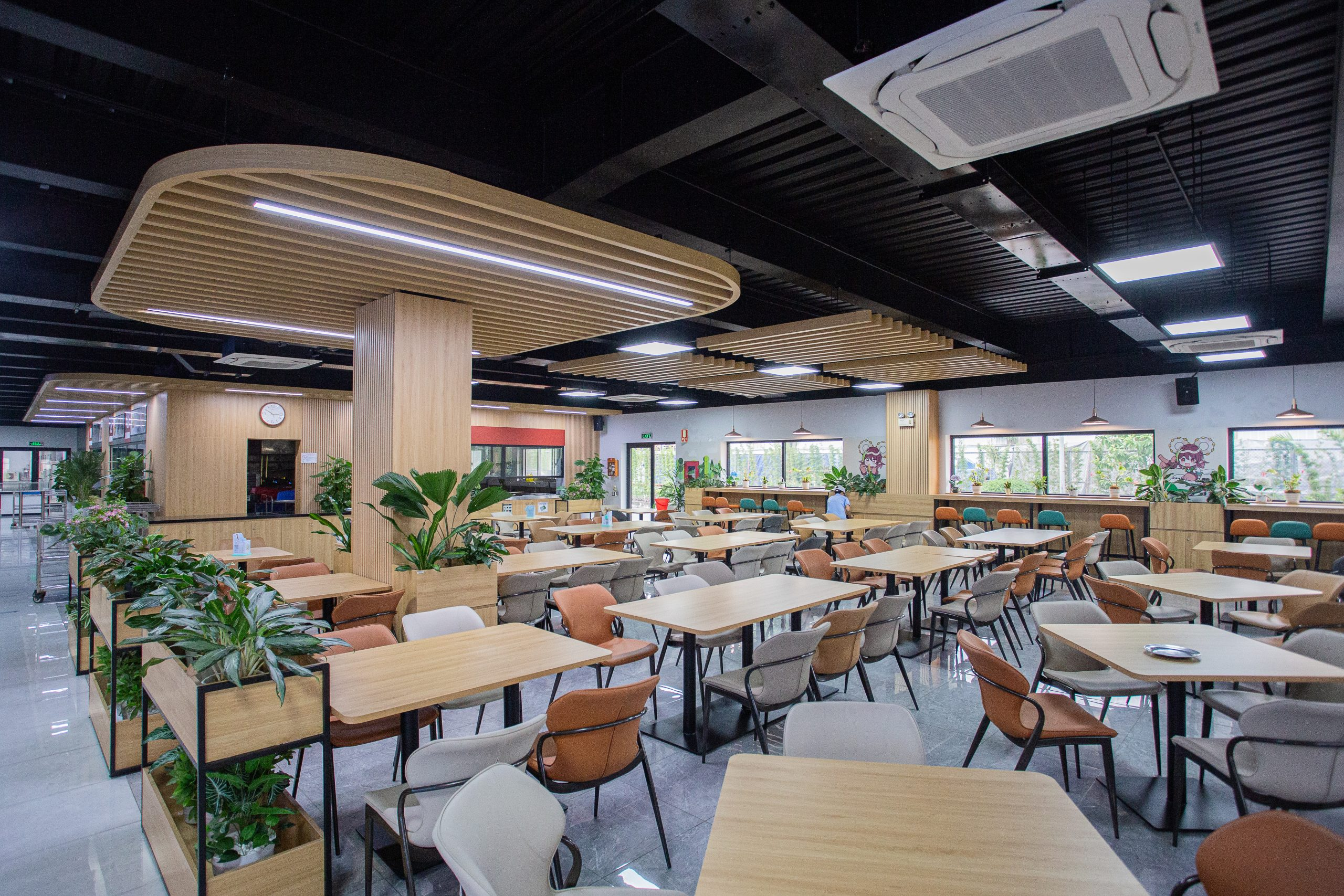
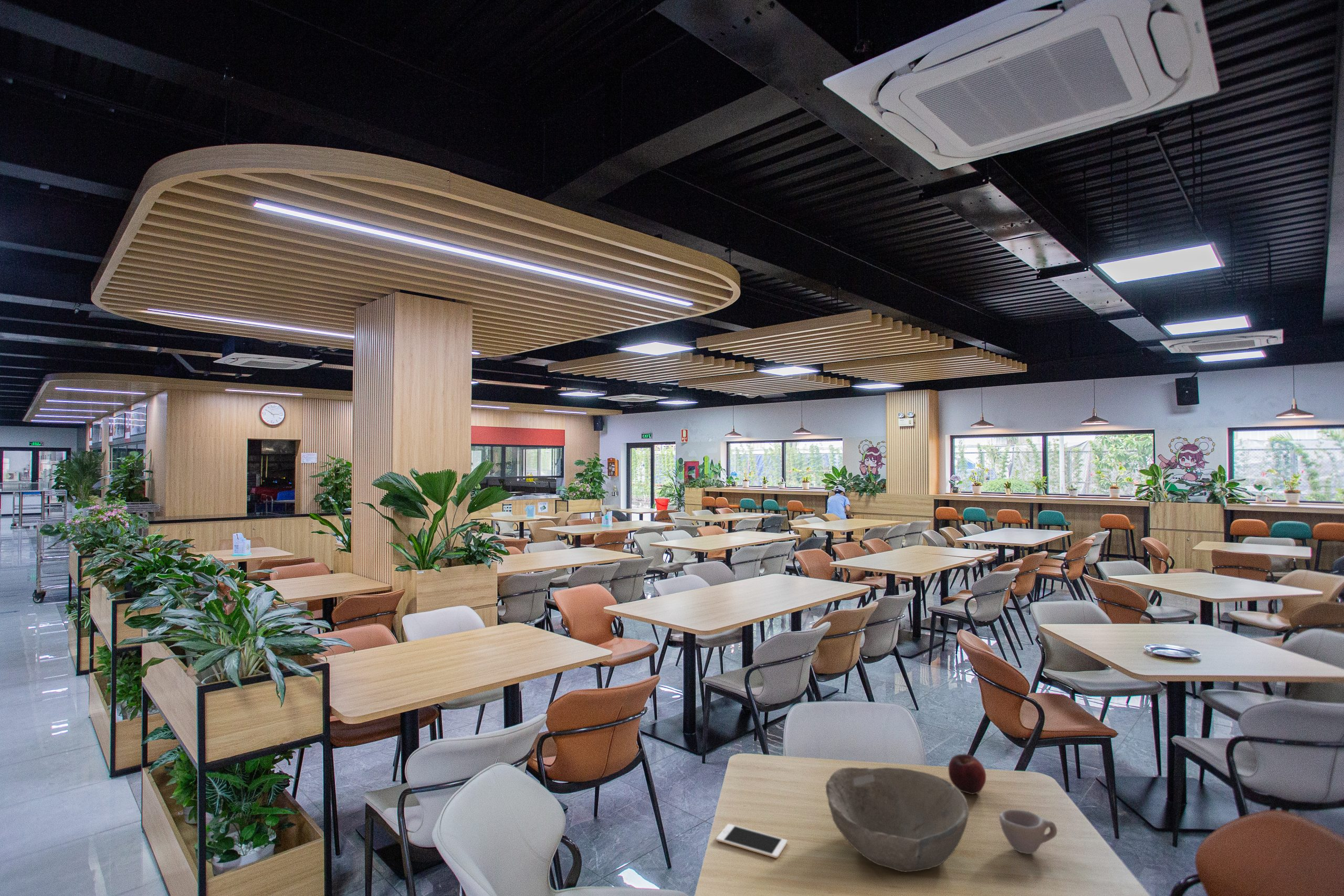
+ cell phone (751, 840)
+ bowl (895, 820)
+ cup (1028, 833)
+ fruit (966, 773)
